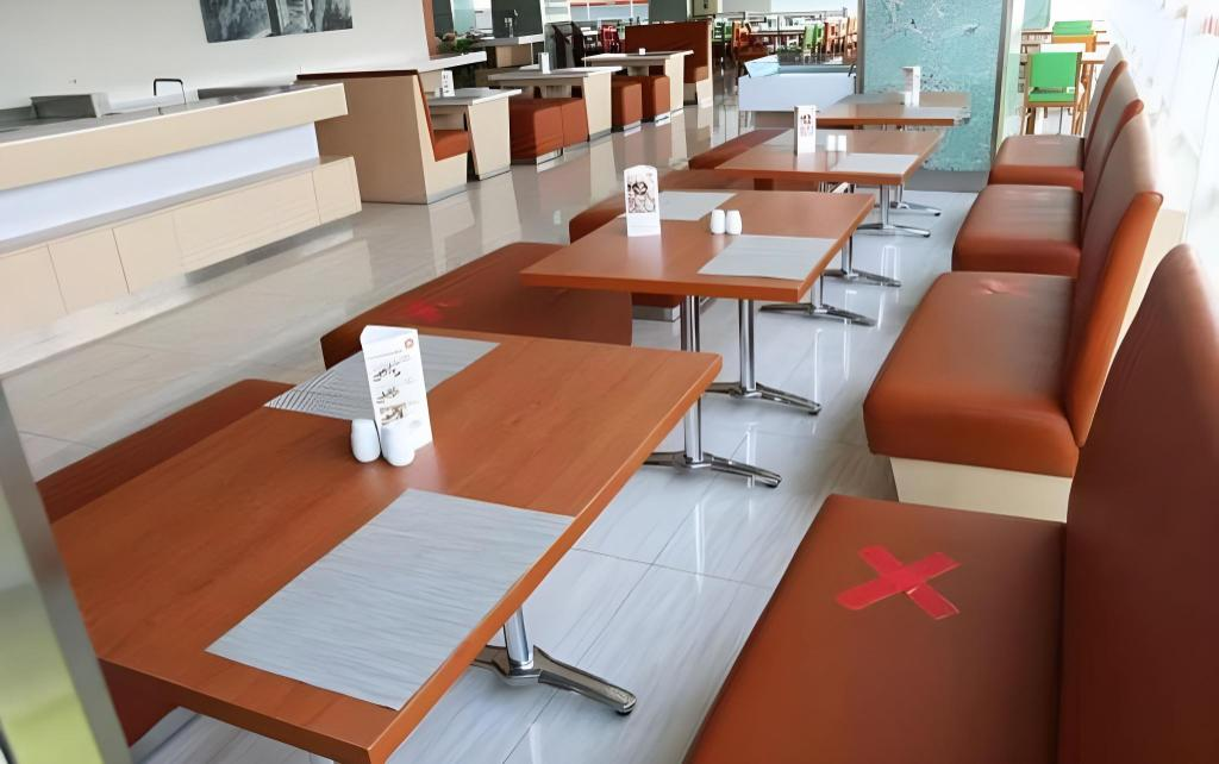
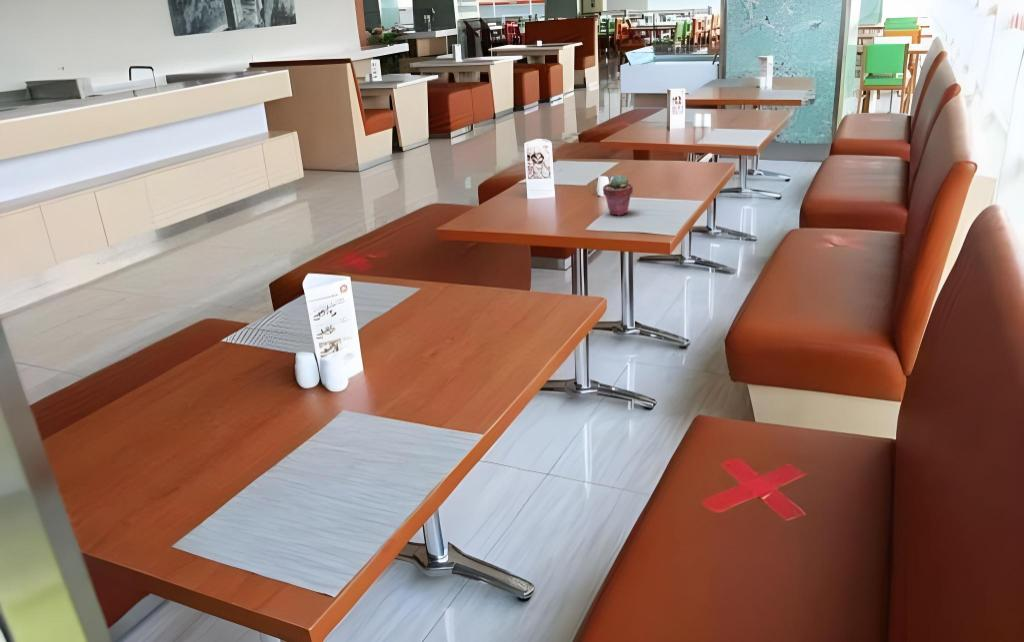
+ potted succulent (618, 193)
